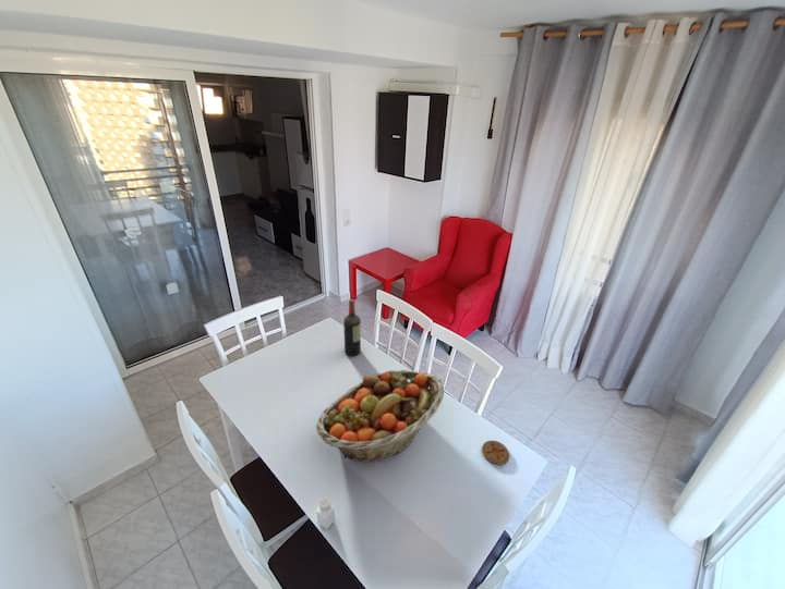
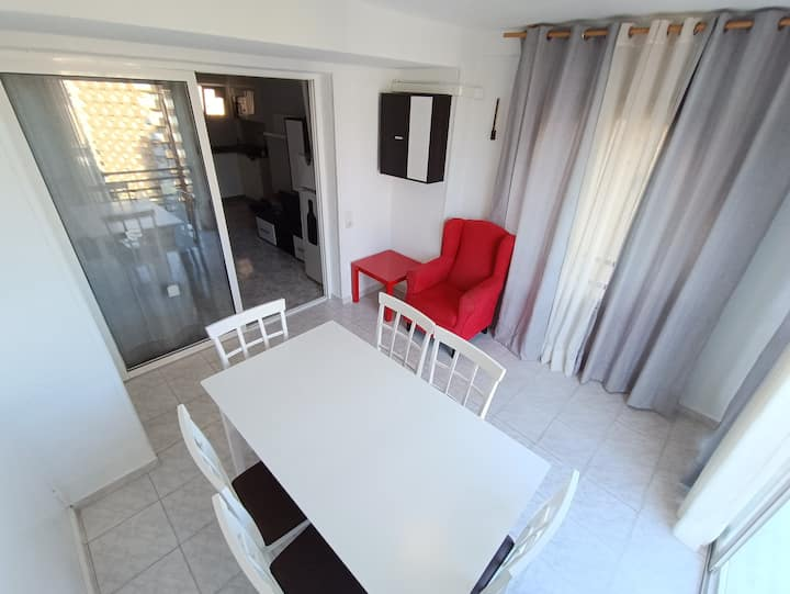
- coaster (495, 452)
- fruit basket (383, 410)
- wine bottle (352, 327)
- pepper shaker (325, 512)
